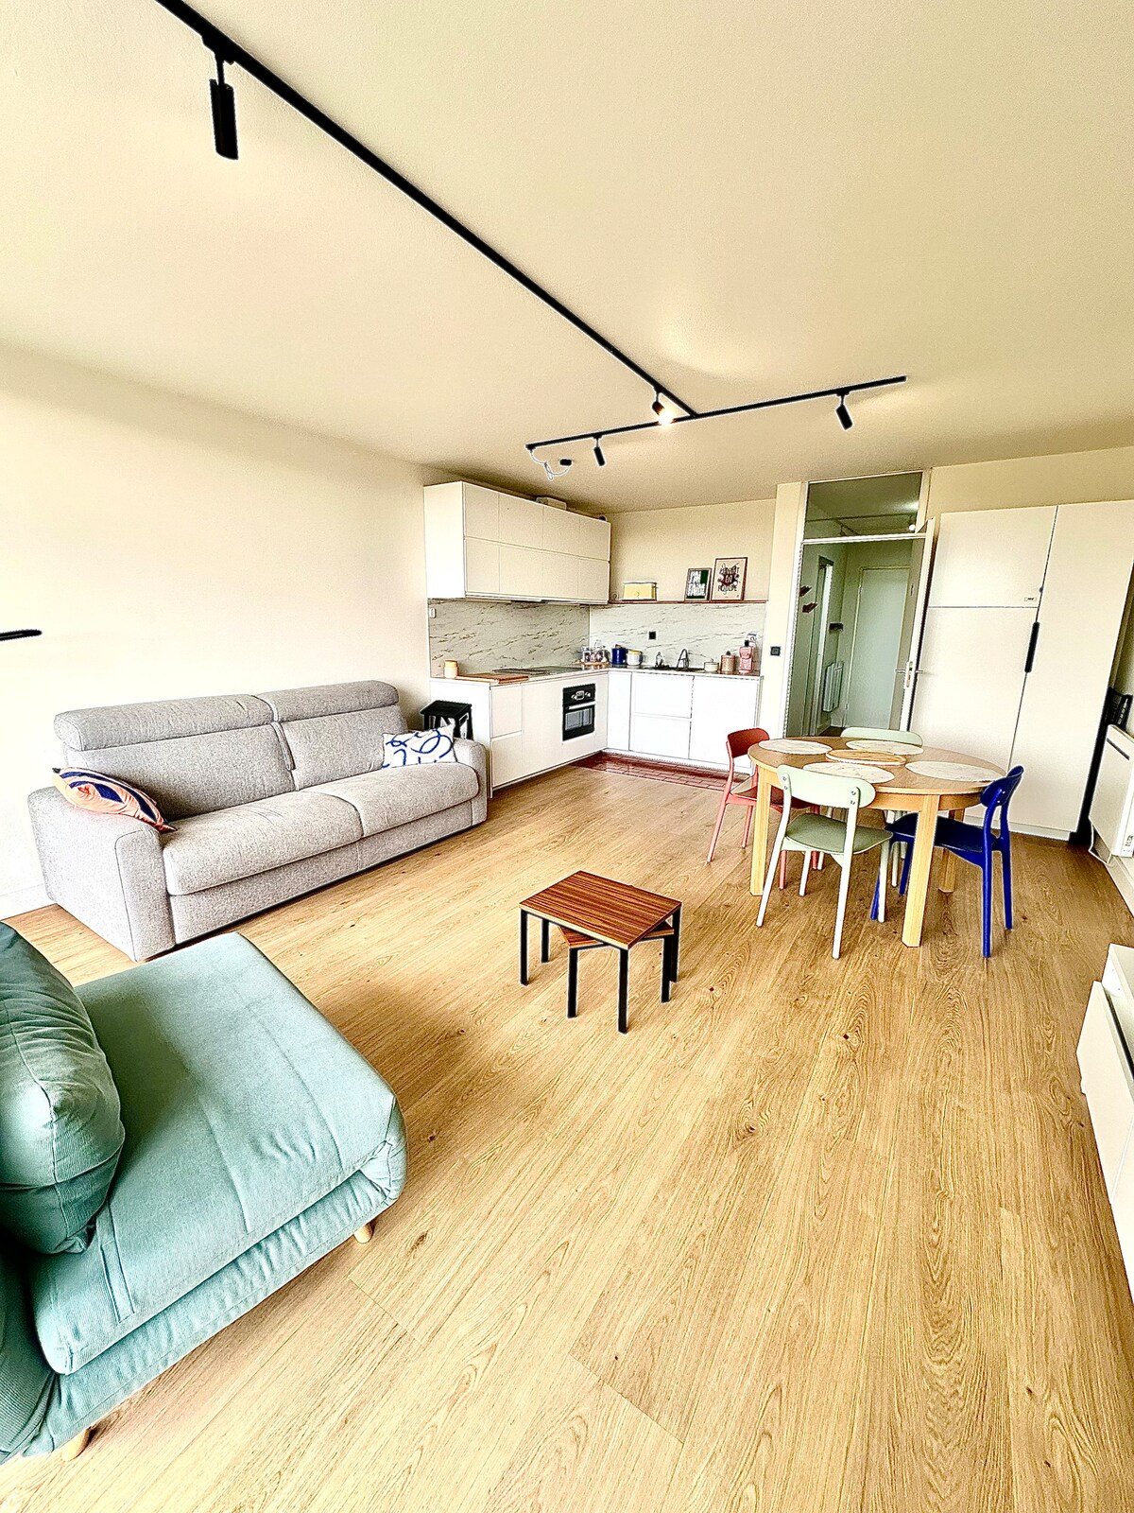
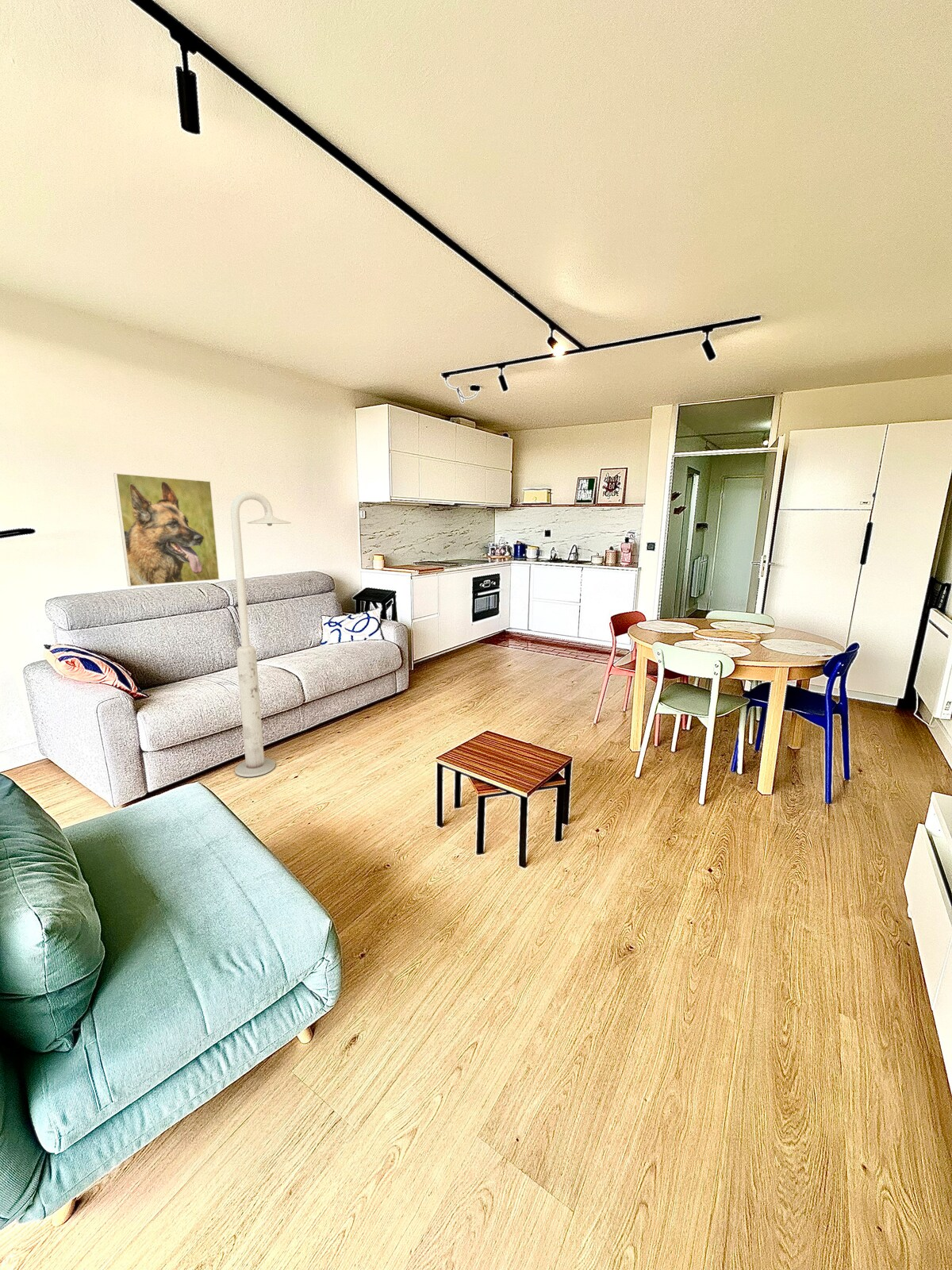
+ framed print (171, 531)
+ floor lamp (248, 633)
